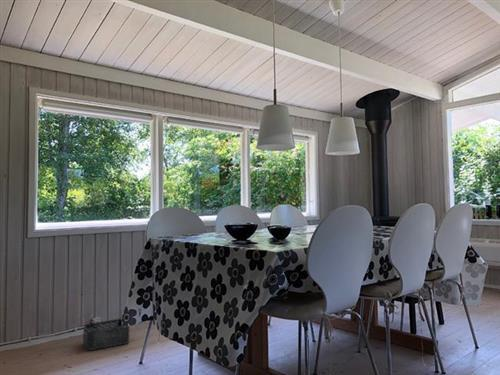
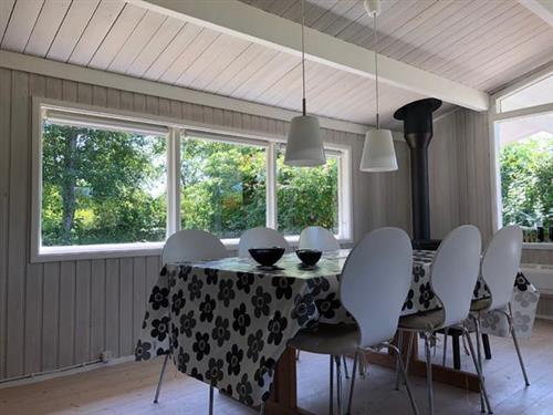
- storage bin (106, 333)
